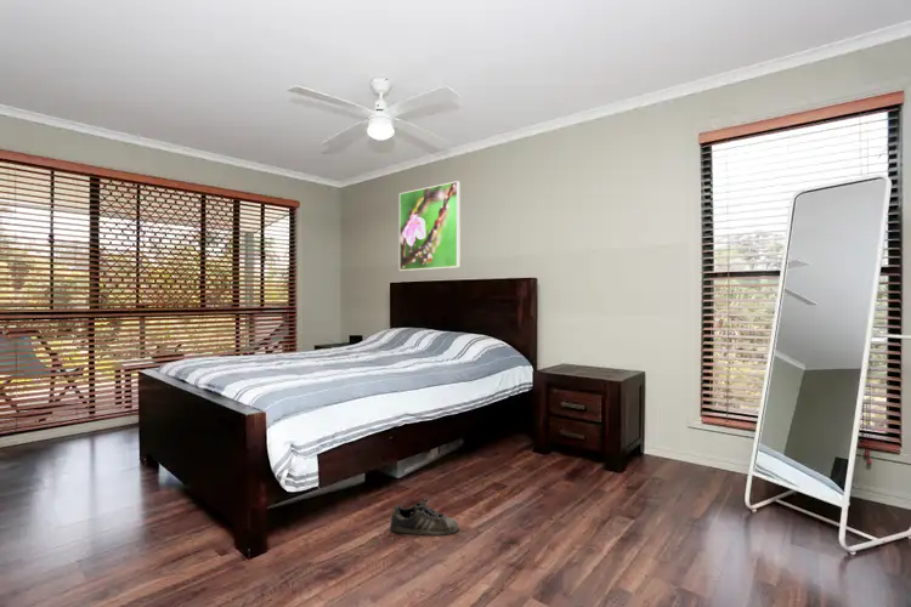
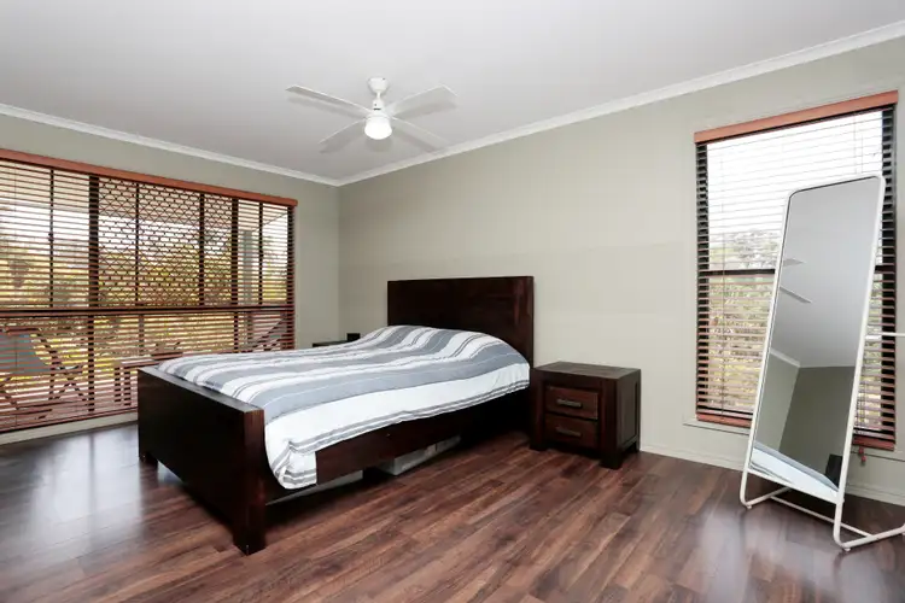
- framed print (428, 228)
- shoe (424, 515)
